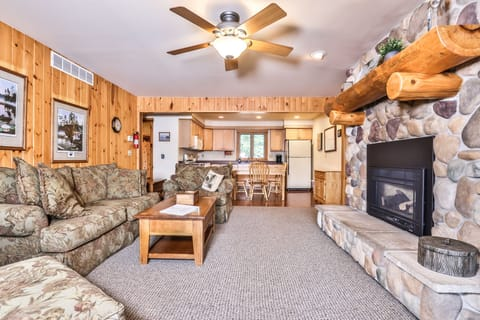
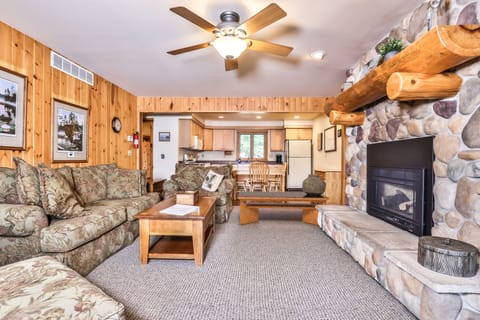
+ ceramic pot (313, 184)
+ coffee table (280, 207)
